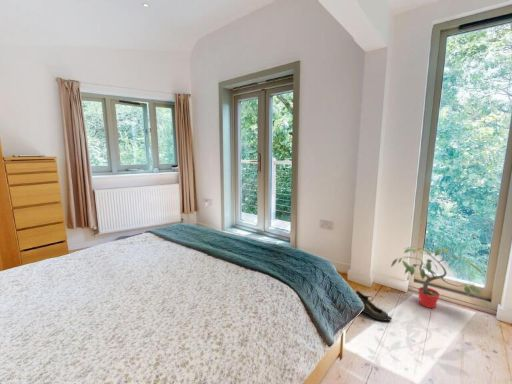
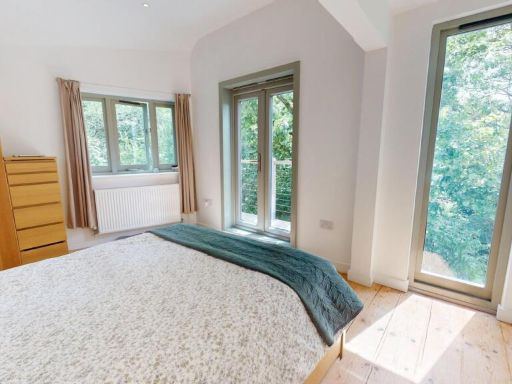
- shoe (372, 304)
- potted plant (433, 277)
